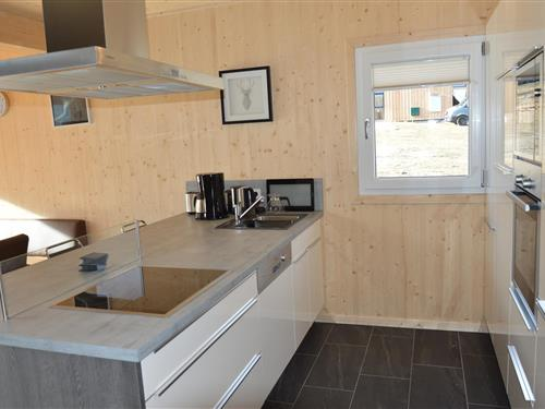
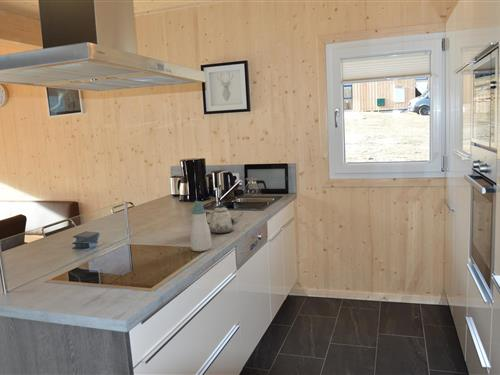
+ soap bottle (199, 225)
+ teapot (223, 218)
